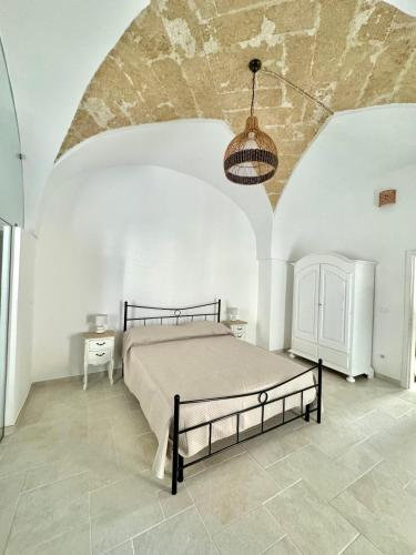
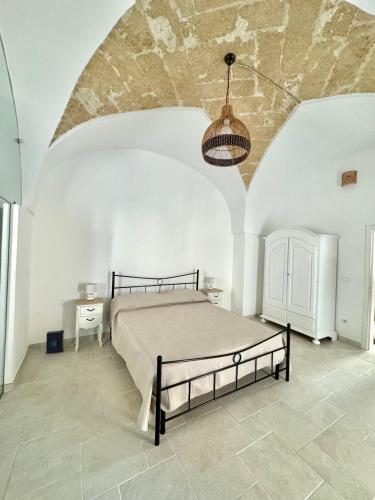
+ book (54, 342)
